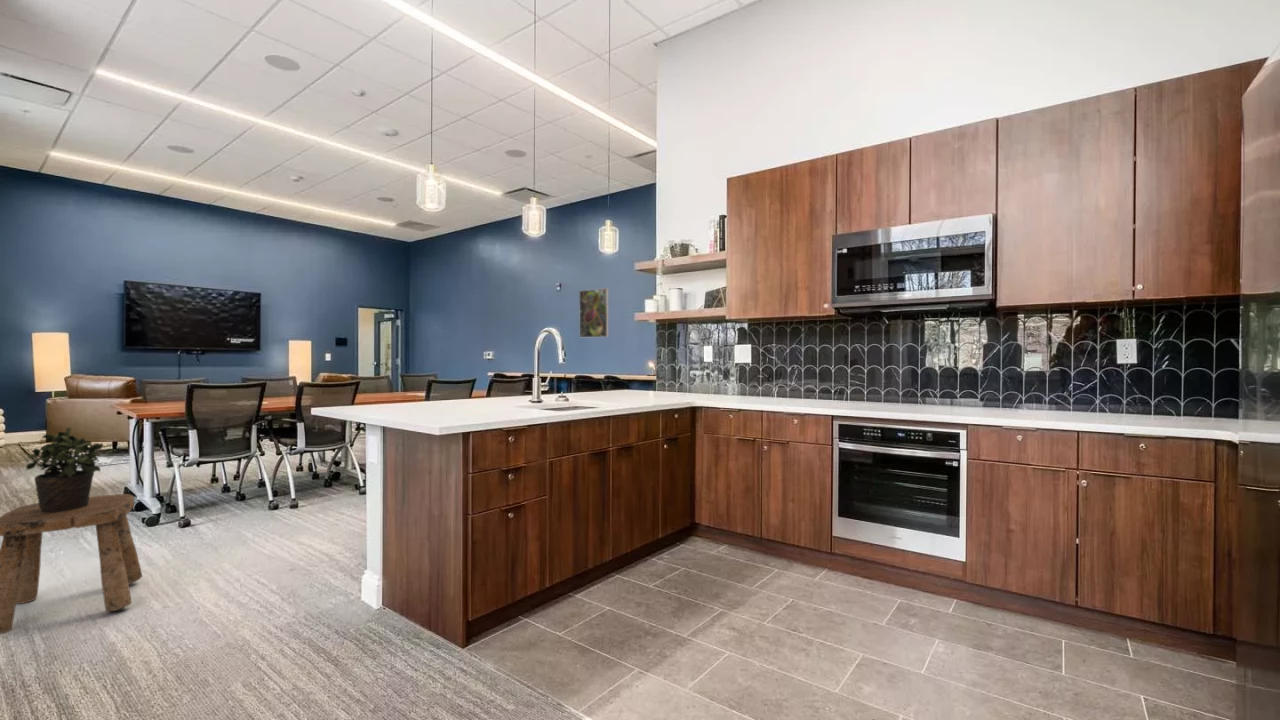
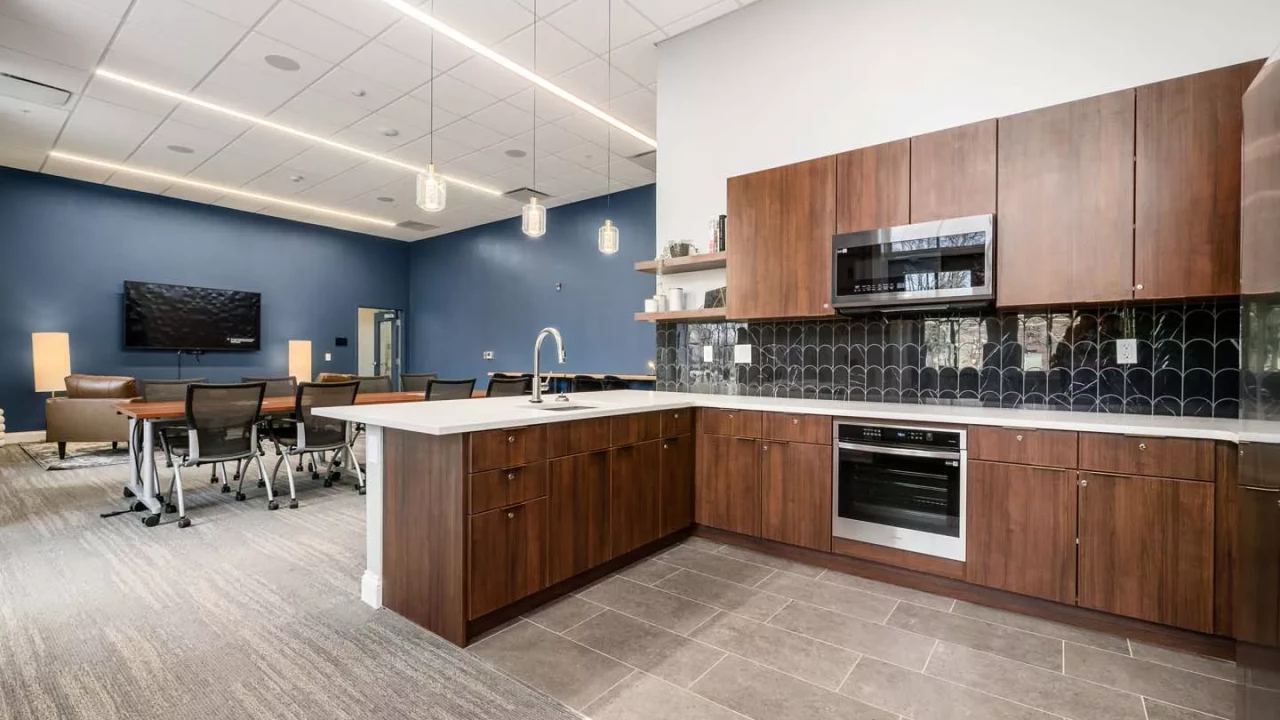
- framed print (593, 313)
- potted plant (67, 467)
- stool (65, 529)
